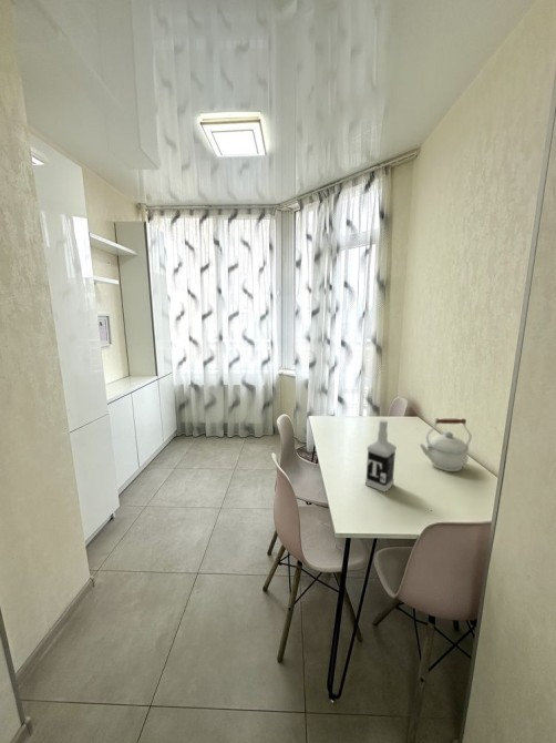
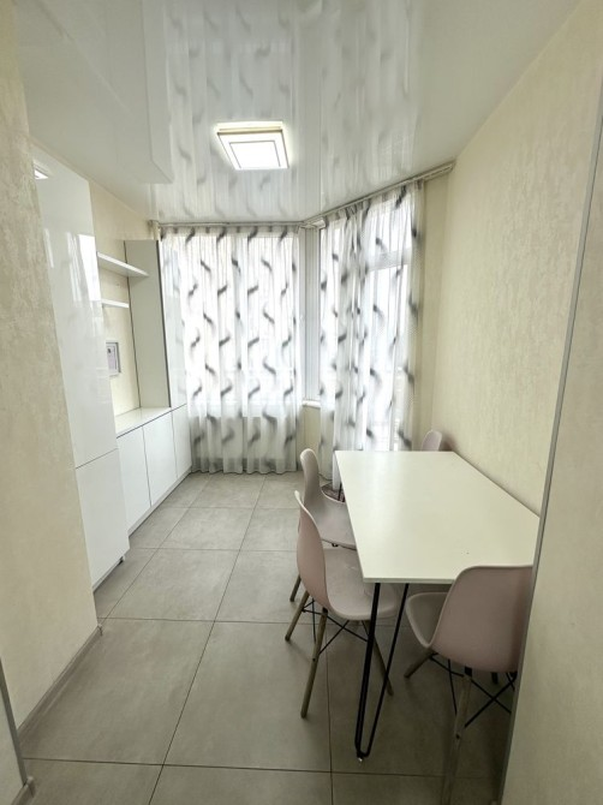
- vodka (381, 452)
- kettle (444, 441)
